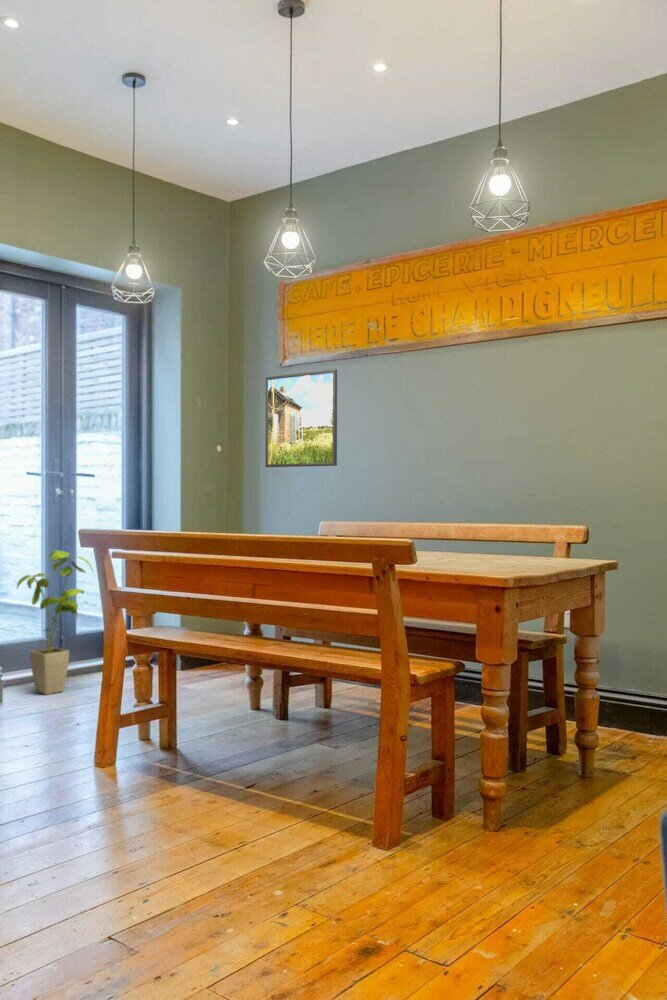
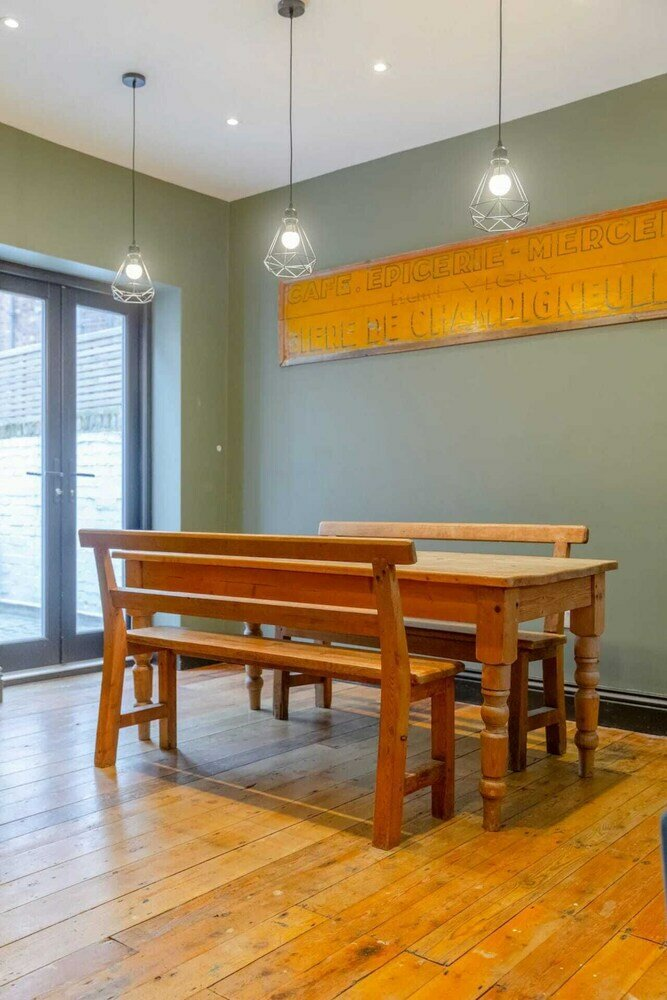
- house plant (58, 618)
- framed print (300, 420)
